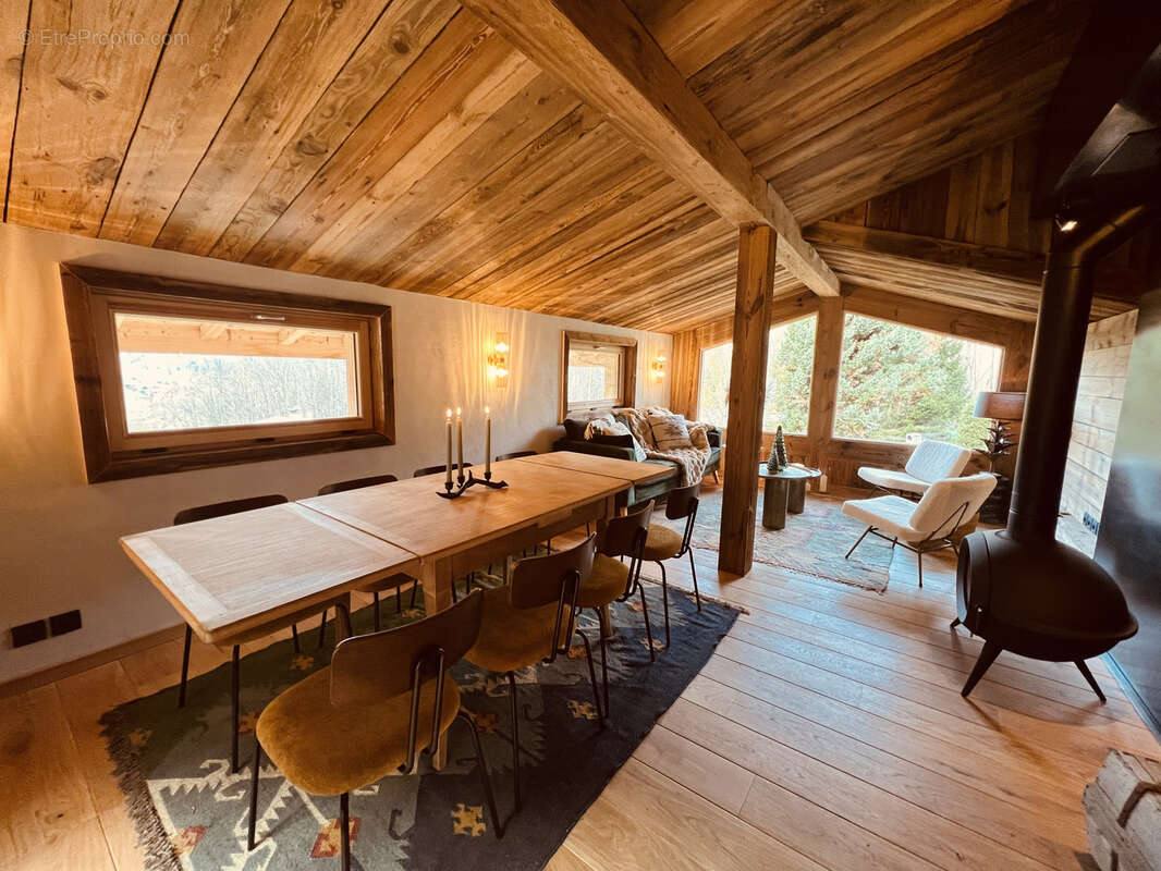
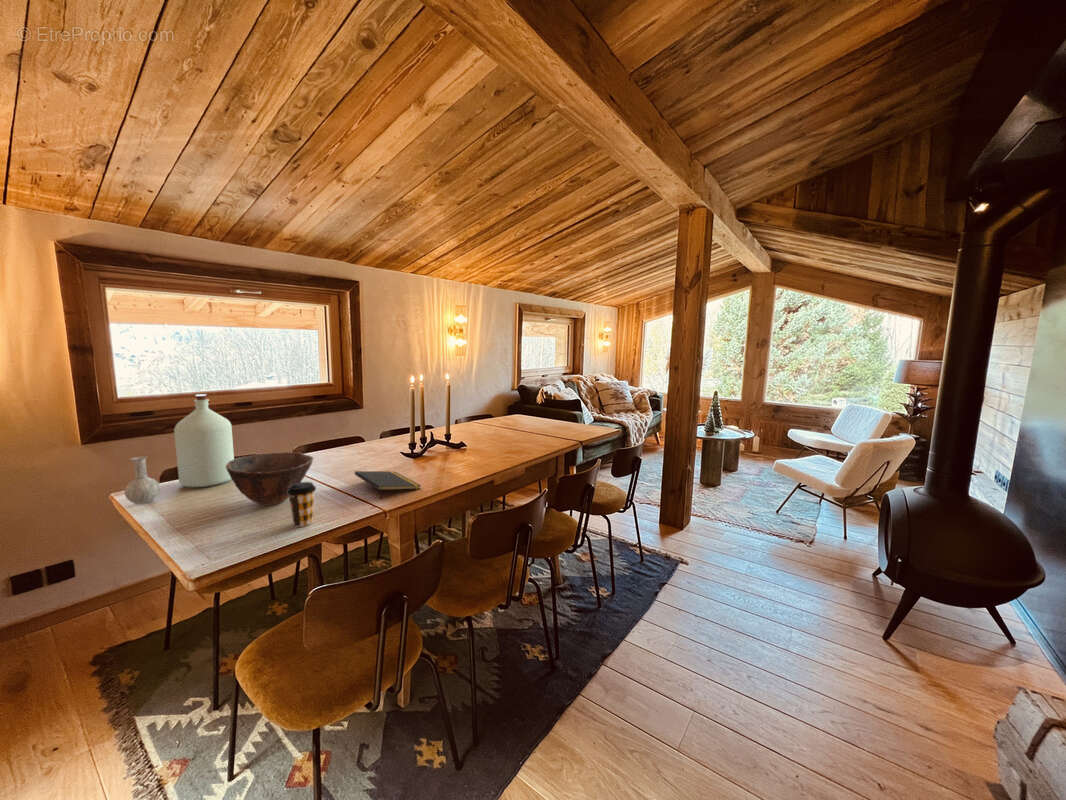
+ bowl (272, 480)
+ coffee cup (302, 504)
+ notepad (387, 479)
+ bottle (180, 443)
